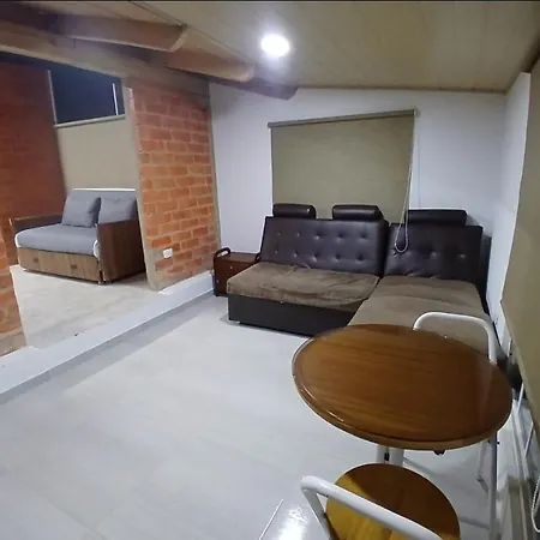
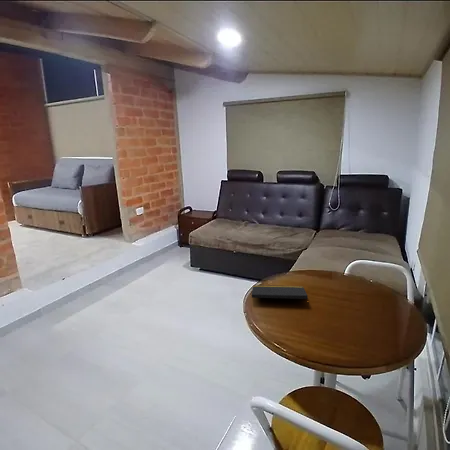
+ notepad (278, 291)
